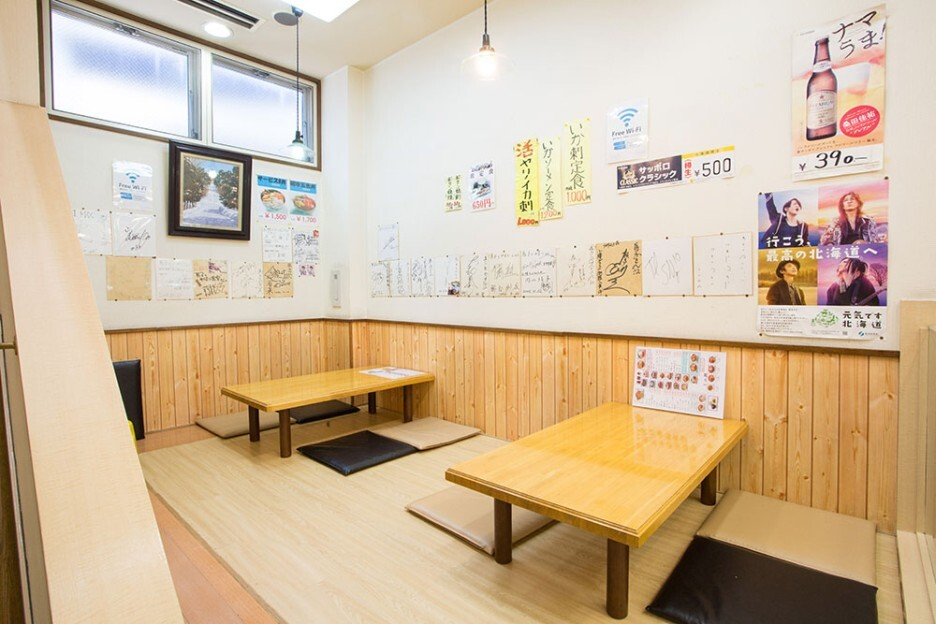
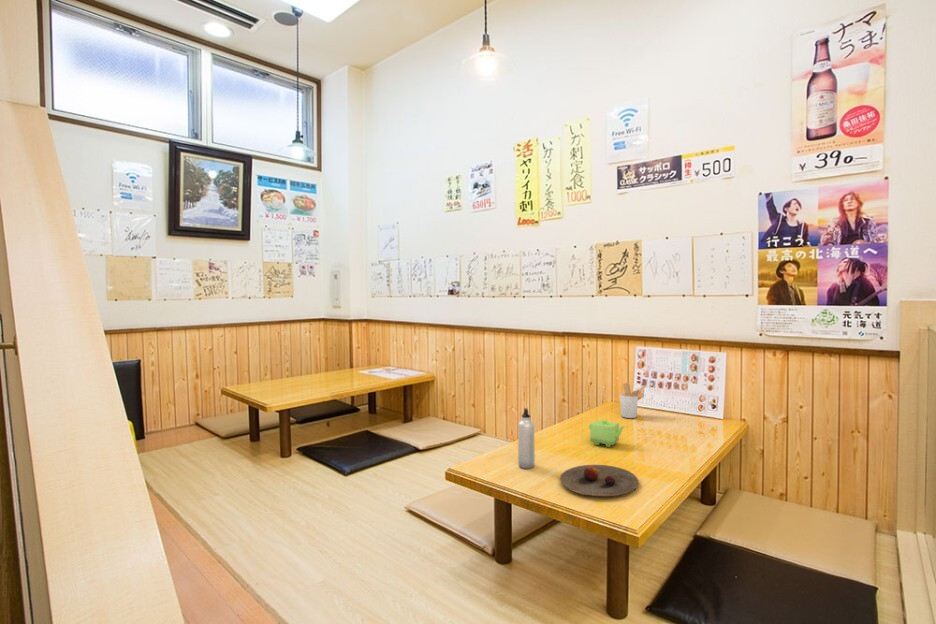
+ plate (598, 476)
+ utensil holder (633, 400)
+ water bottle (526, 437)
+ teapot (607, 432)
